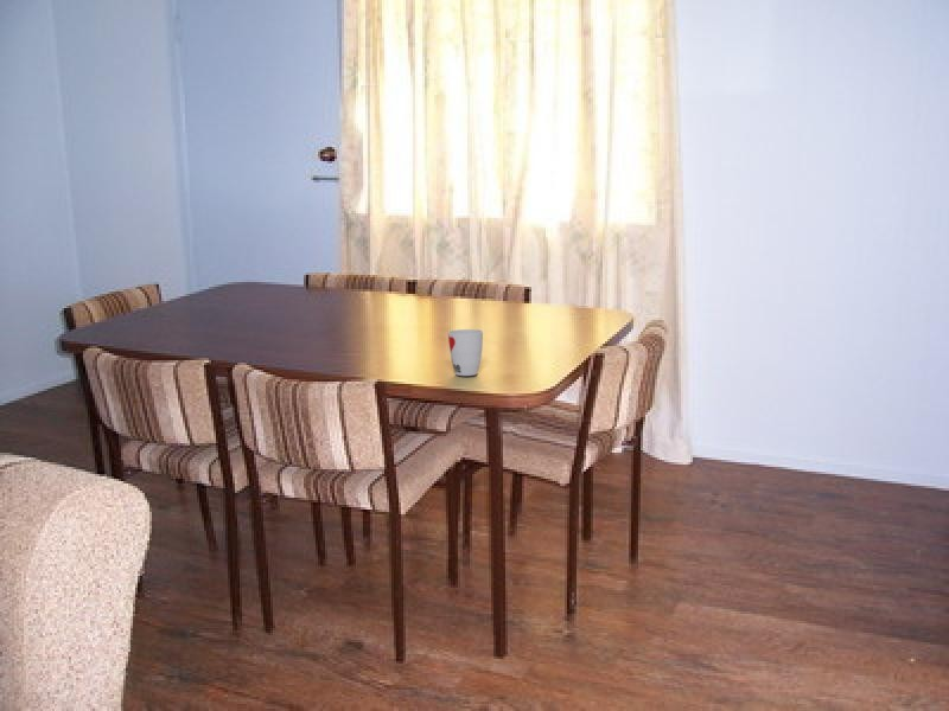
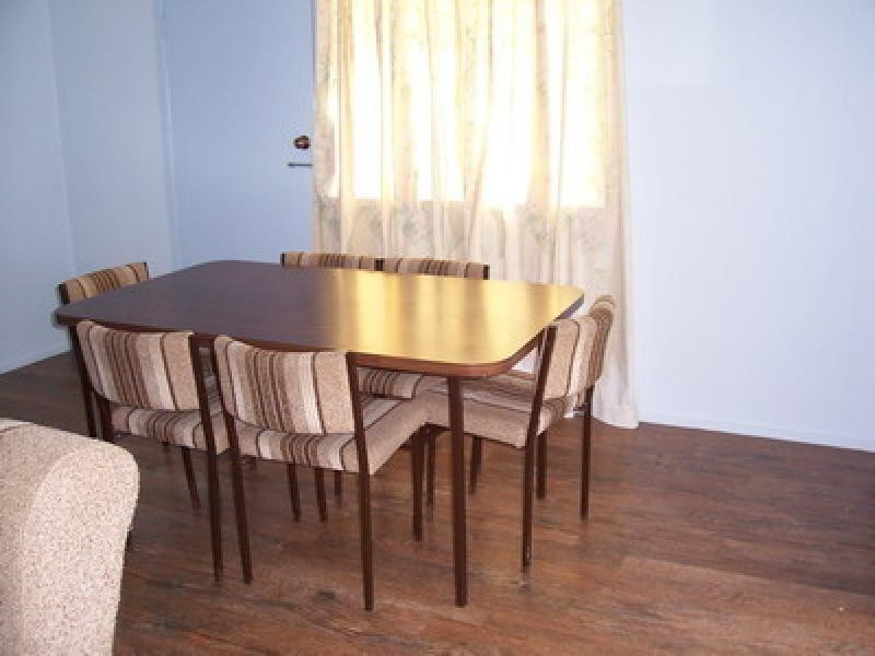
- cup (465, 352)
